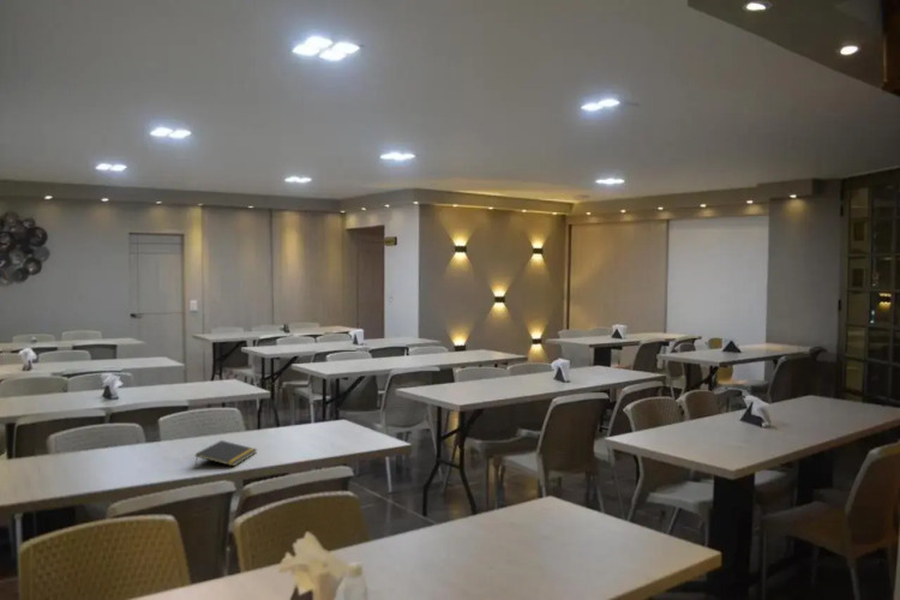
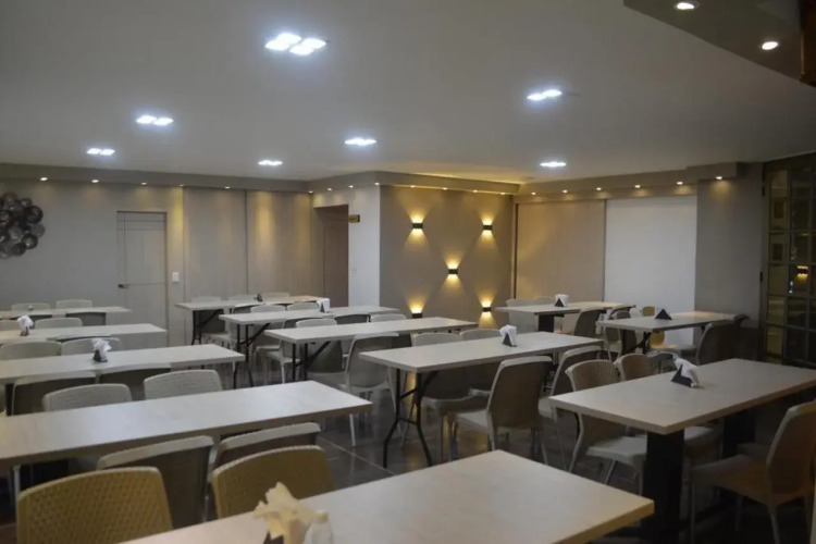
- notepad (227, 452)
